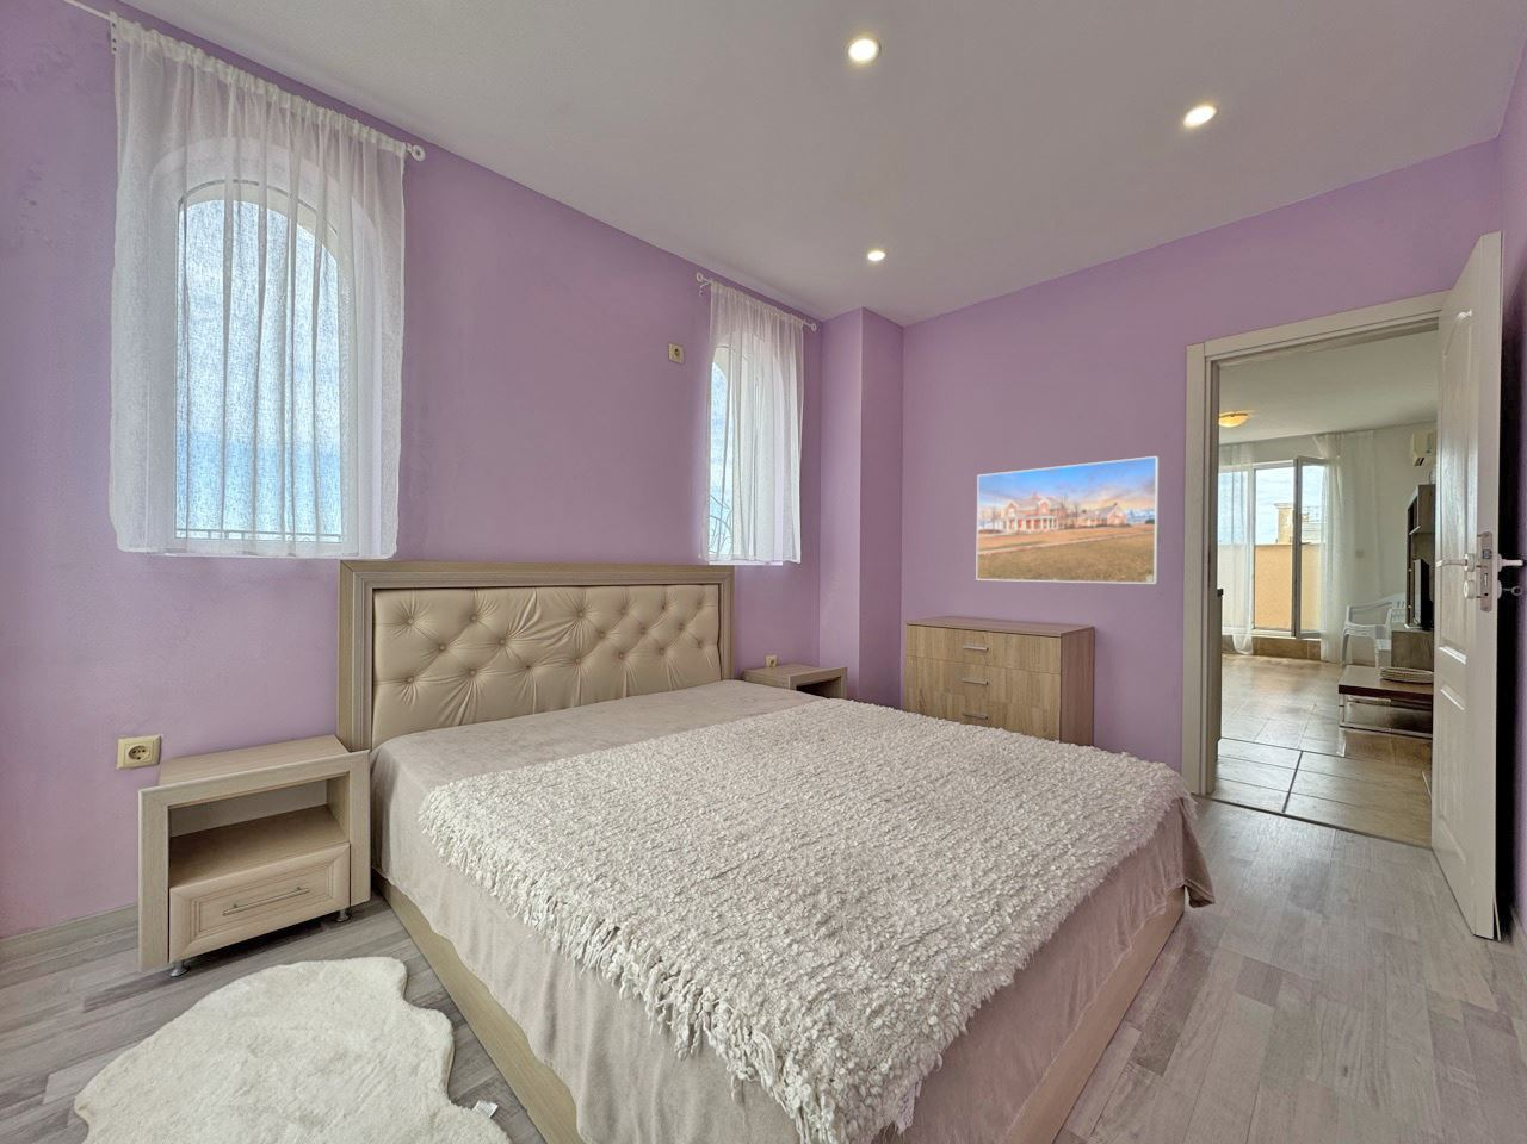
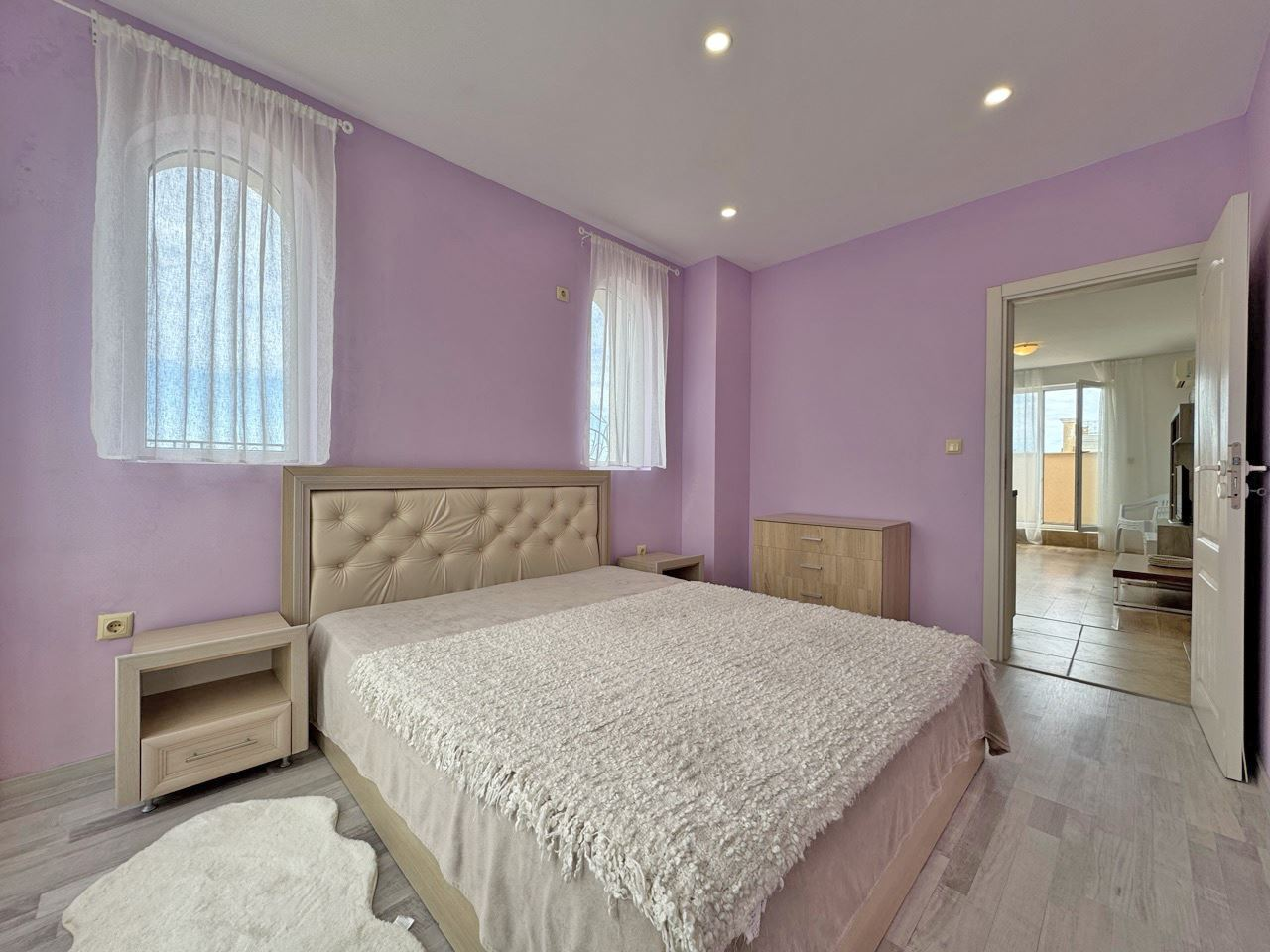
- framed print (1058, 524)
